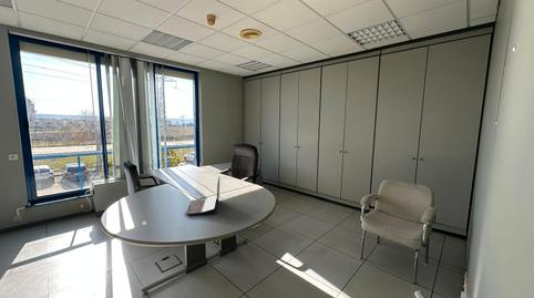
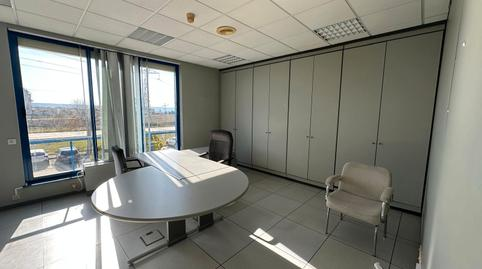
- laptop (206, 198)
